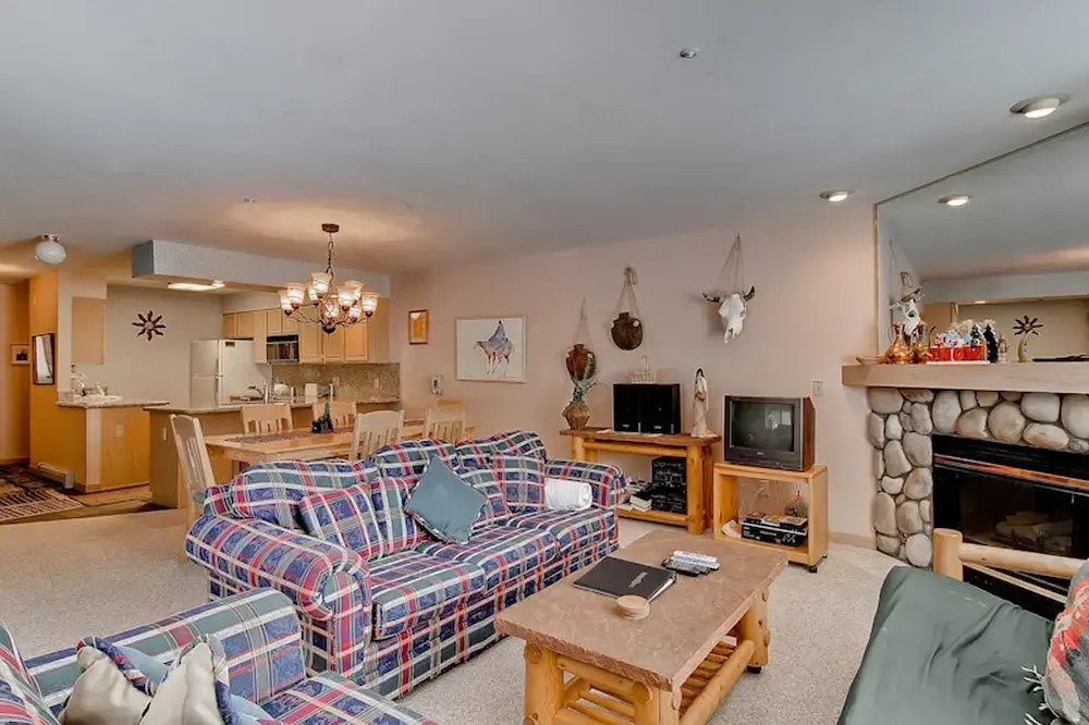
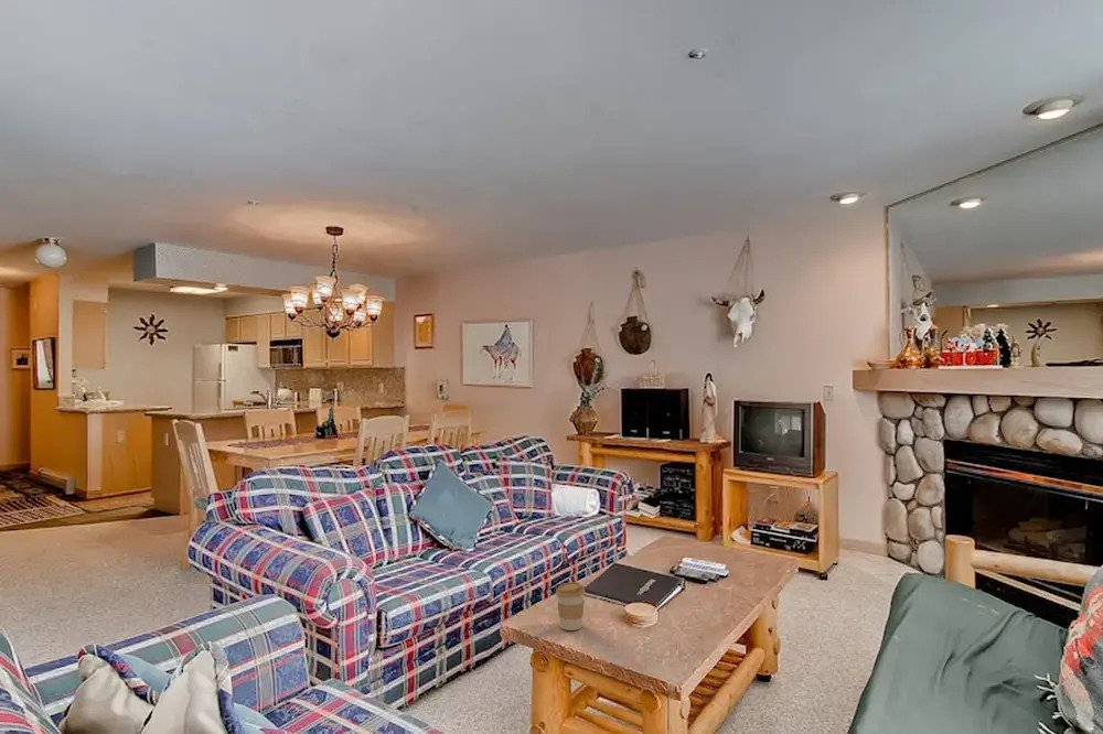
+ coffee cup (570, 605)
